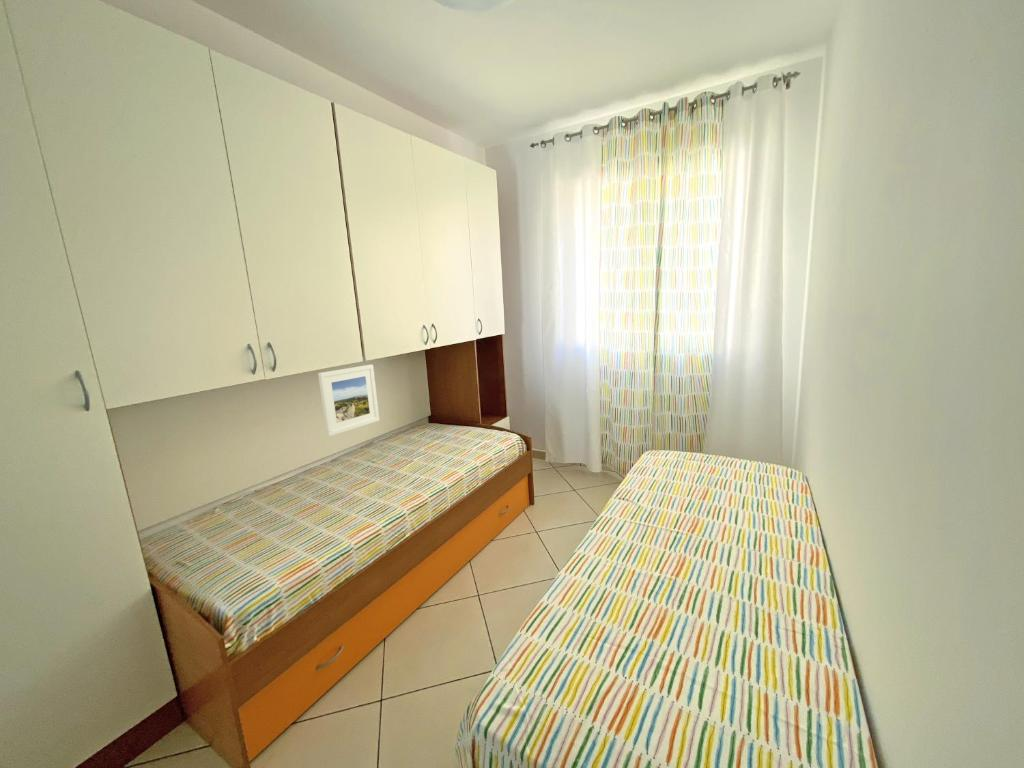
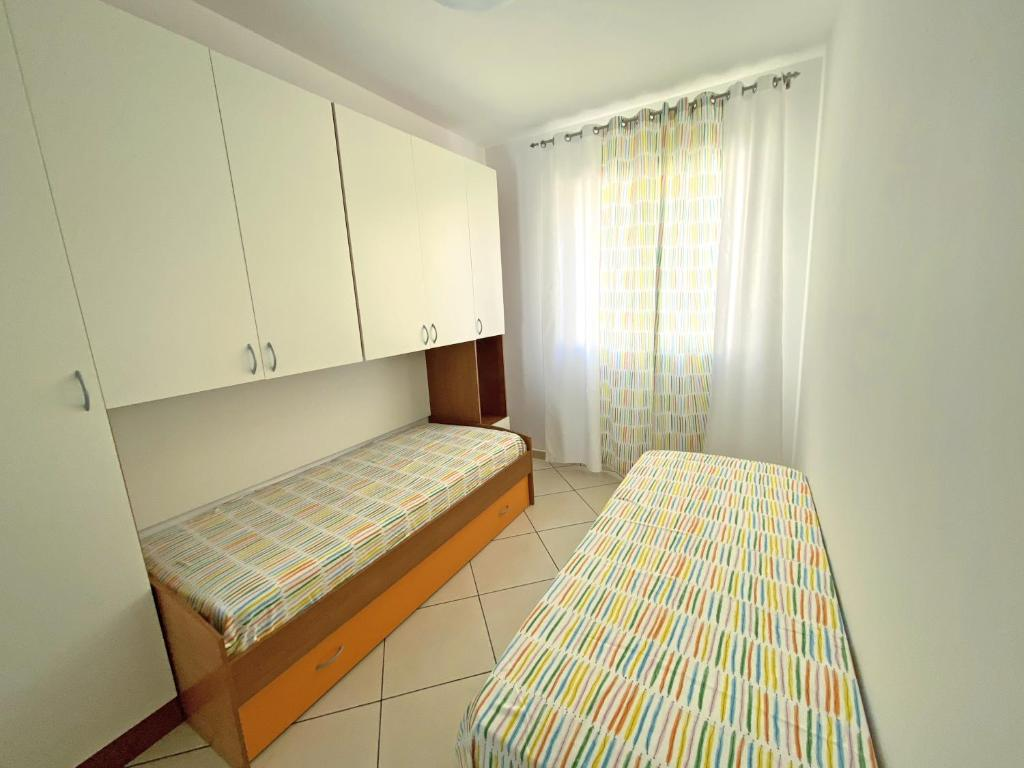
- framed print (350, 398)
